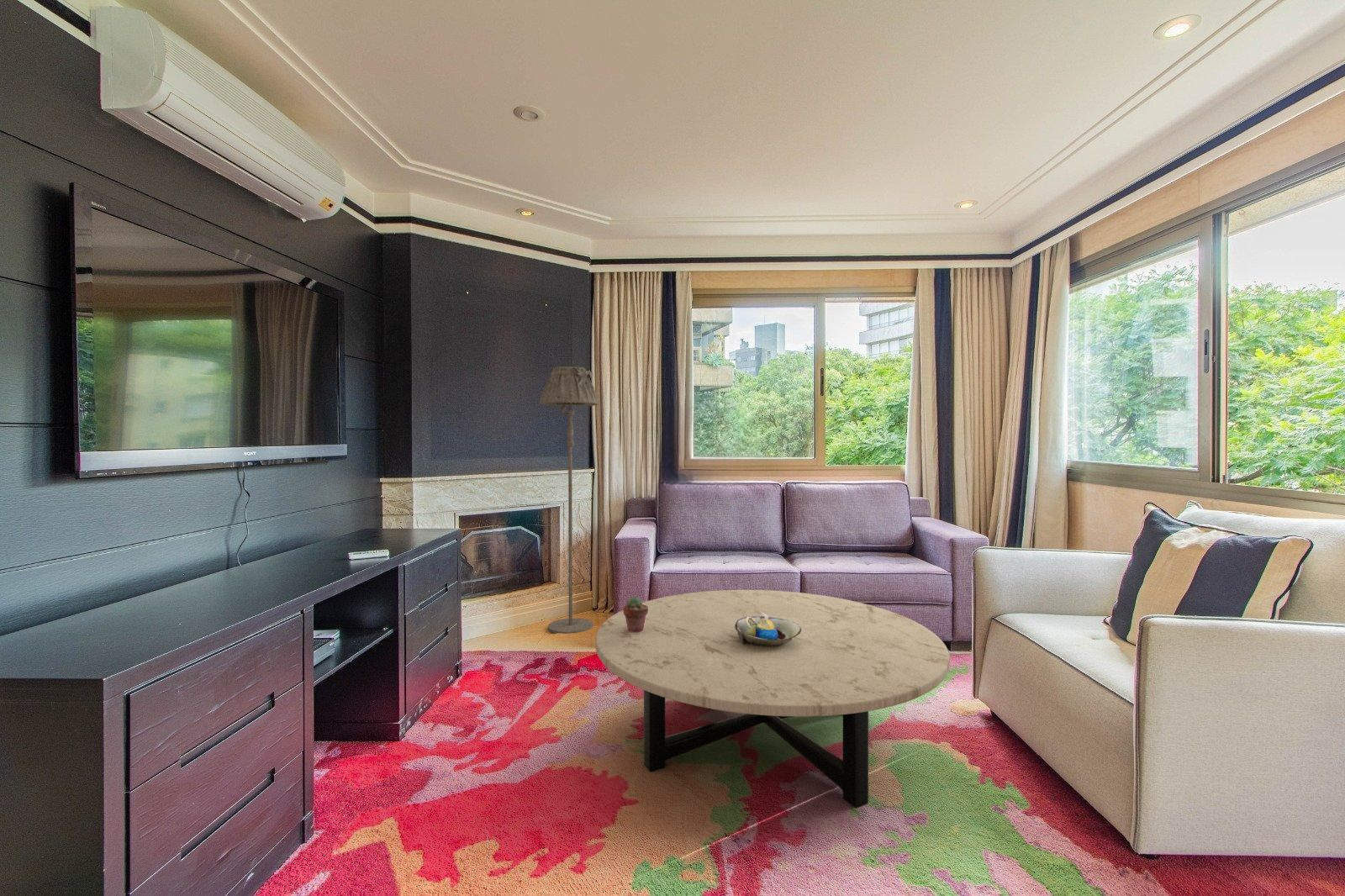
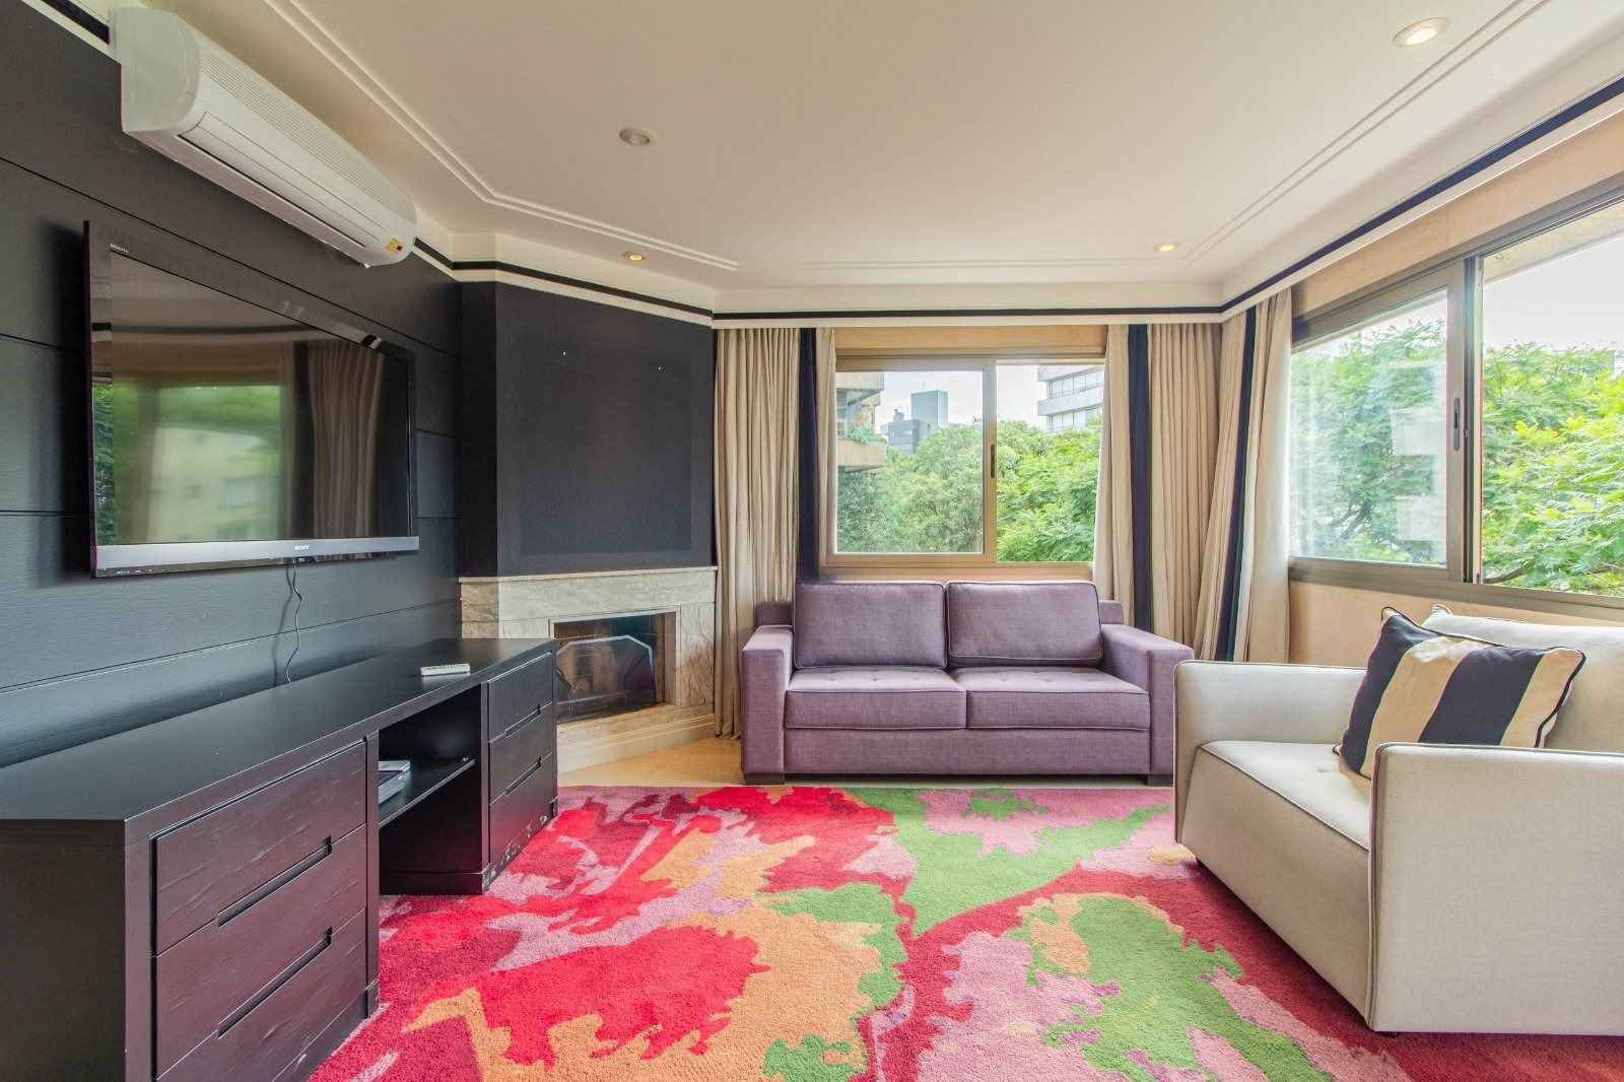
- potted succulent (636, 612)
- floor lamp (570, 498)
- decorative bowl (759, 627)
- coffee table (764, 683)
